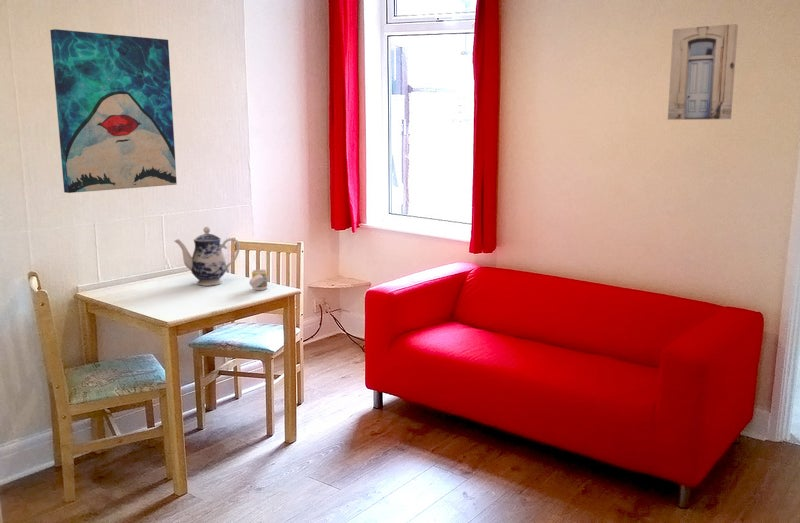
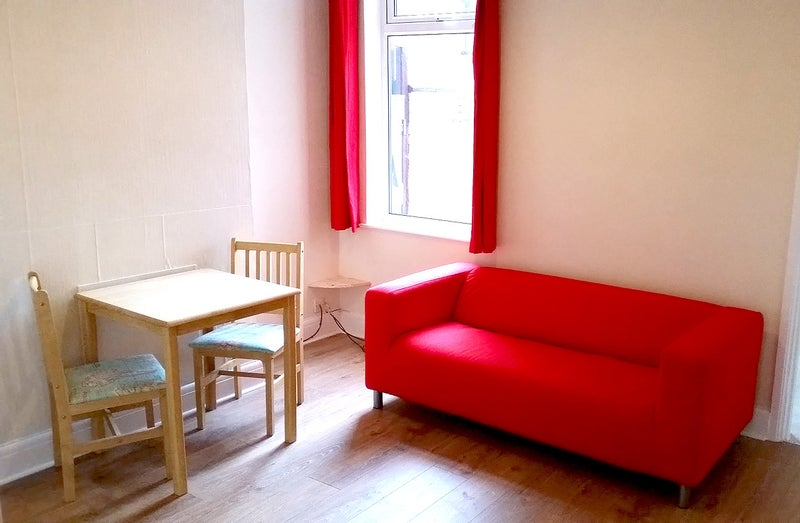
- wall art (118, 113)
- wall art (701, 73)
- teapot (208, 255)
- cup (258, 281)
